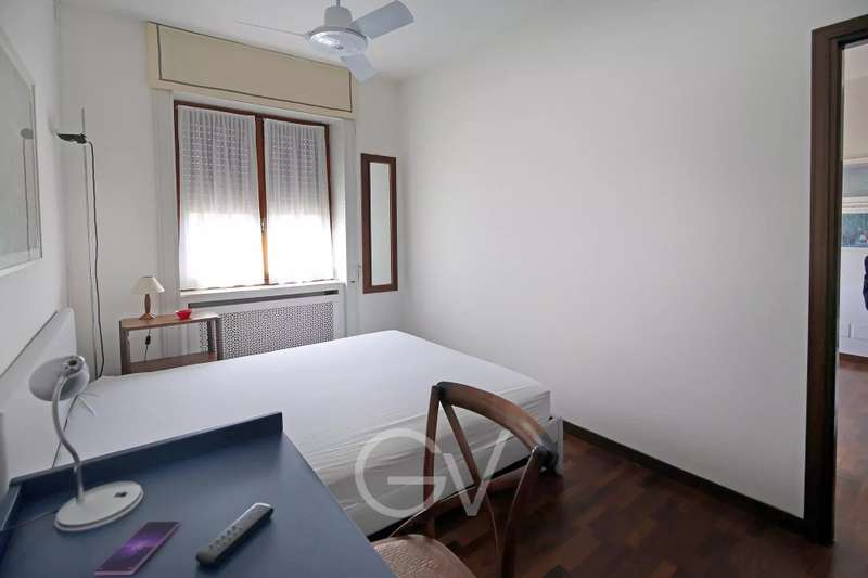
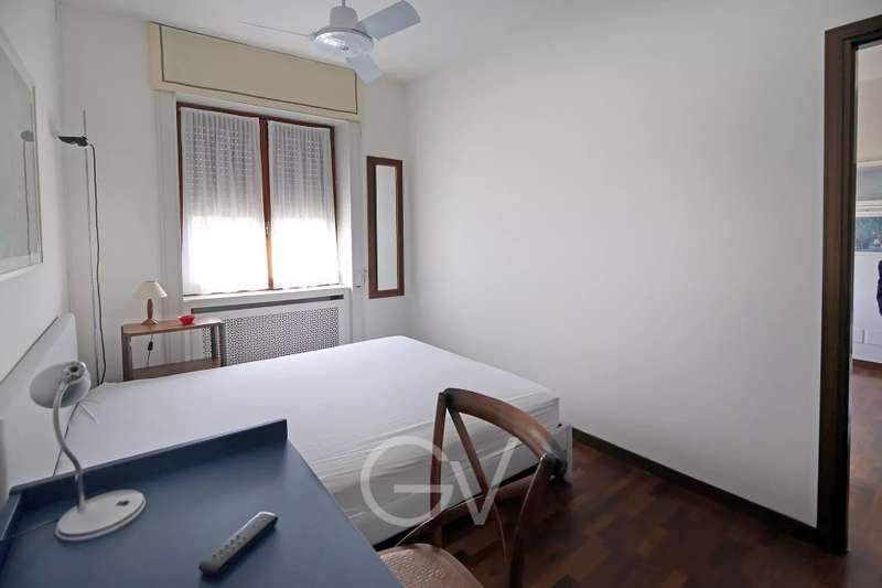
- smartphone (140, 545)
